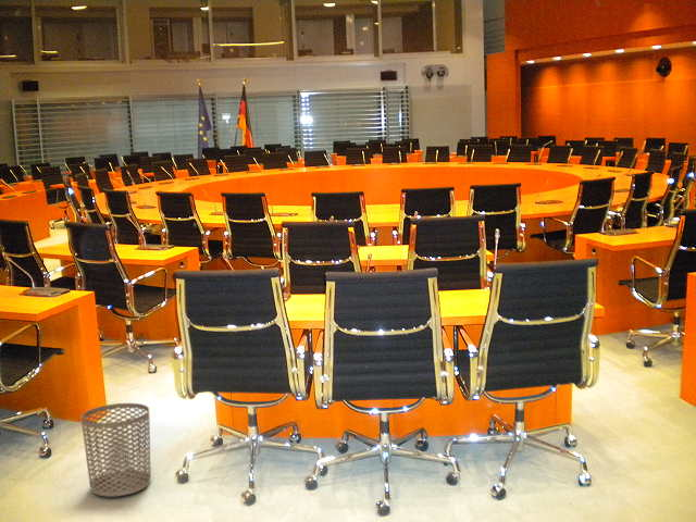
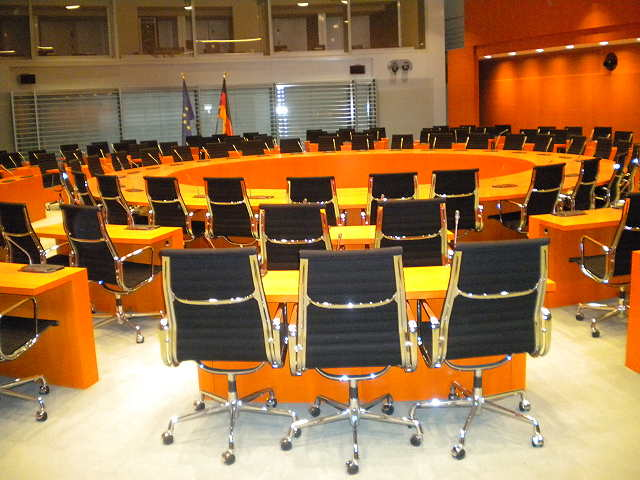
- waste bin (117, 449)
